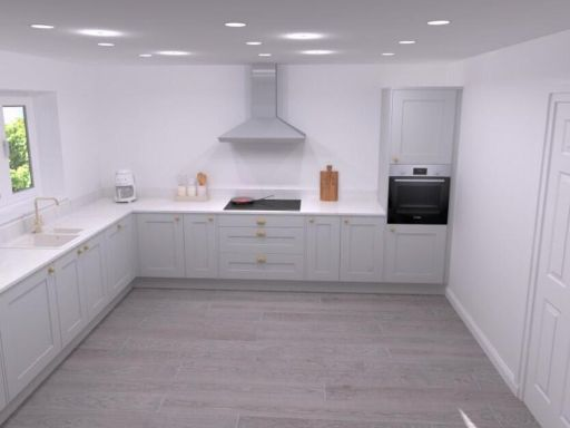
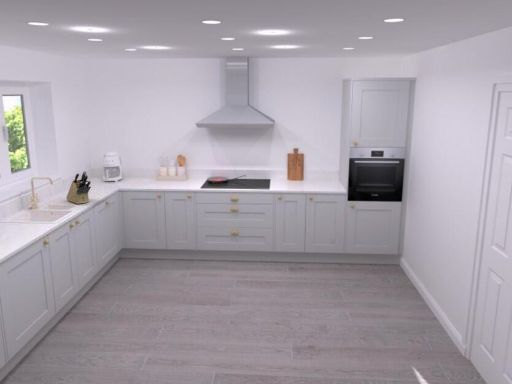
+ knife block (78, 186)
